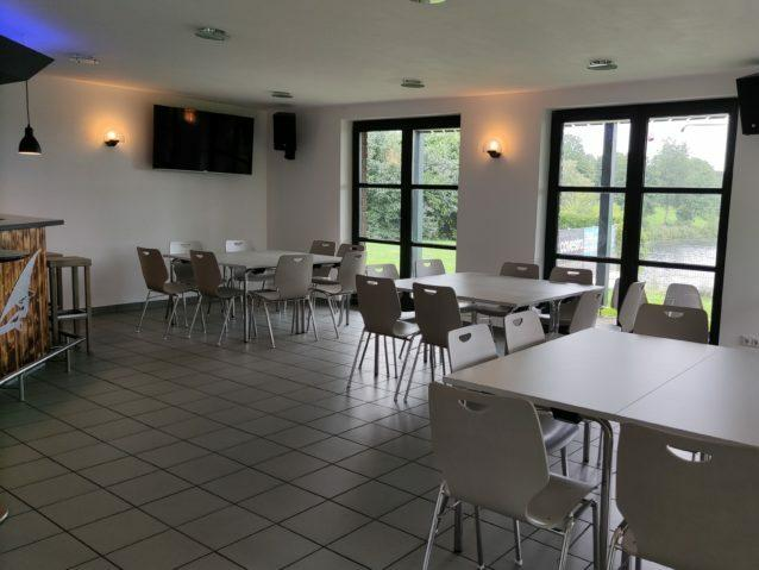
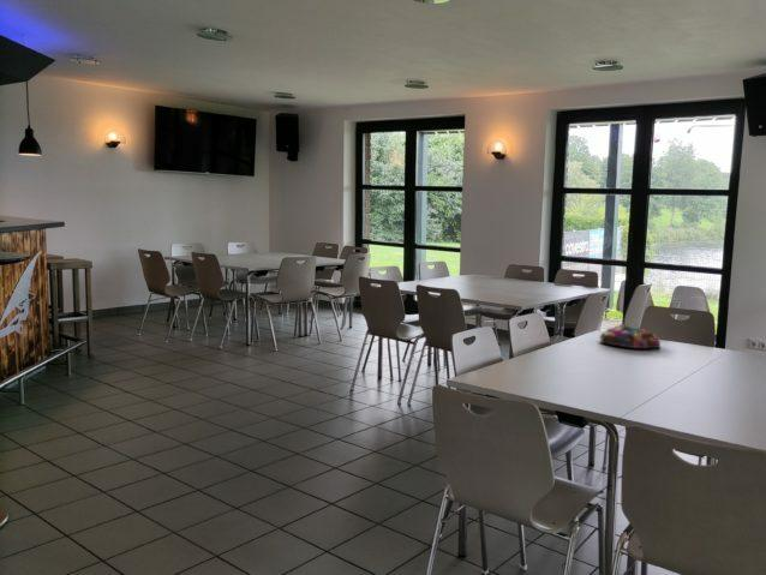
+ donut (629, 335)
